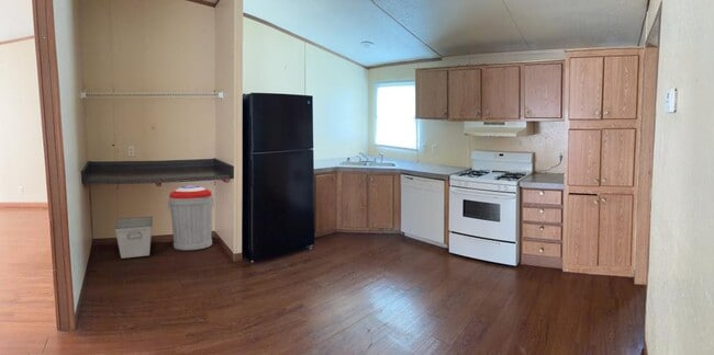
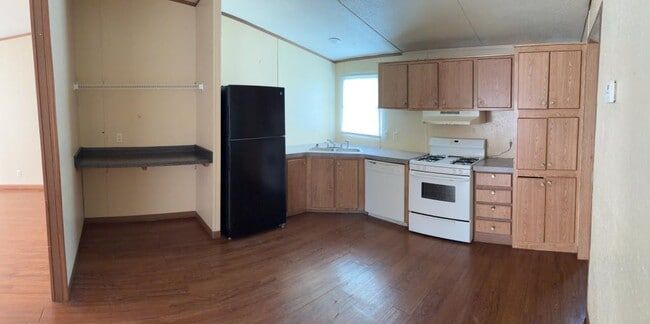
- storage bin (135, 236)
- trash can (191, 216)
